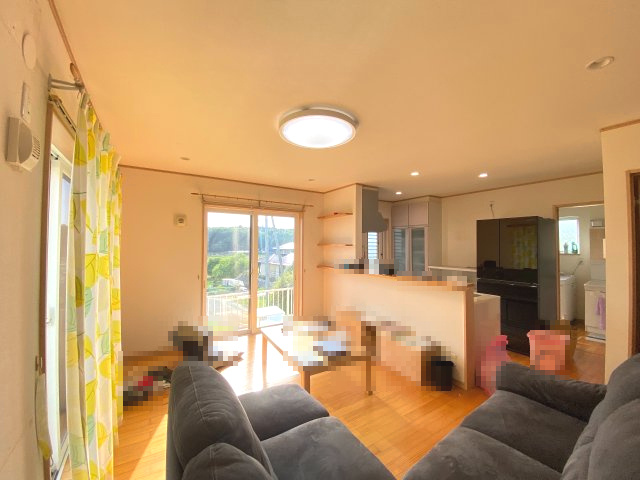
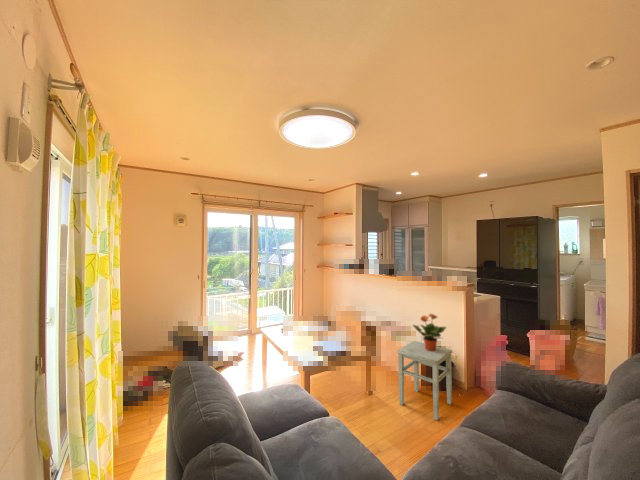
+ potted plant (429, 331)
+ stool (424, 376)
